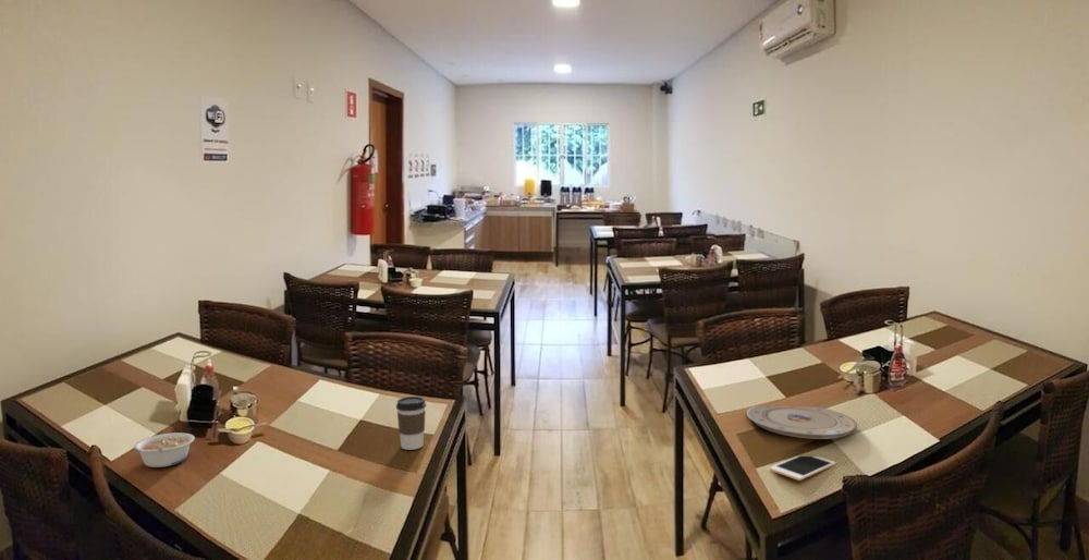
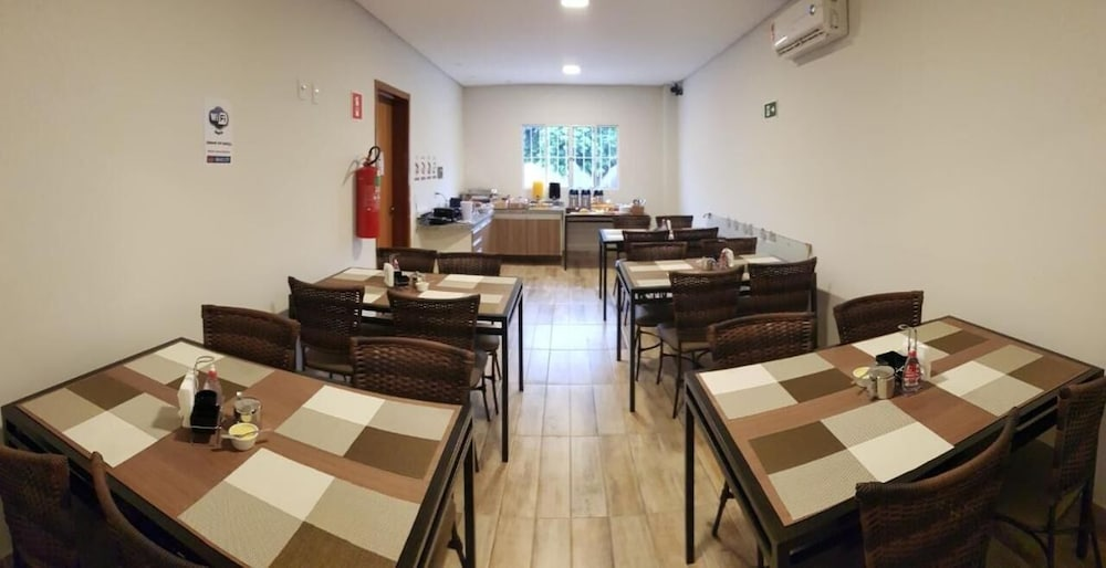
- cell phone (803, 465)
- coffee cup (411, 423)
- legume (166, 449)
- plate (799, 419)
